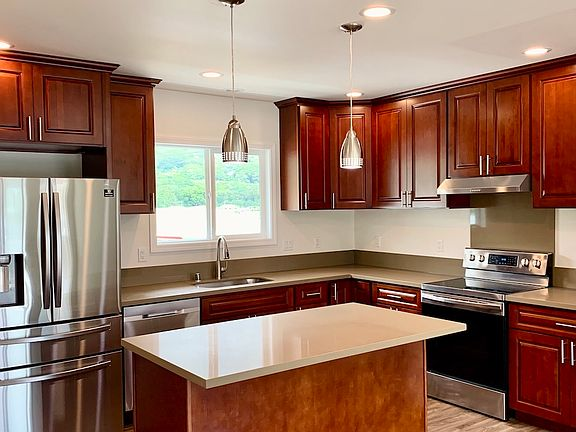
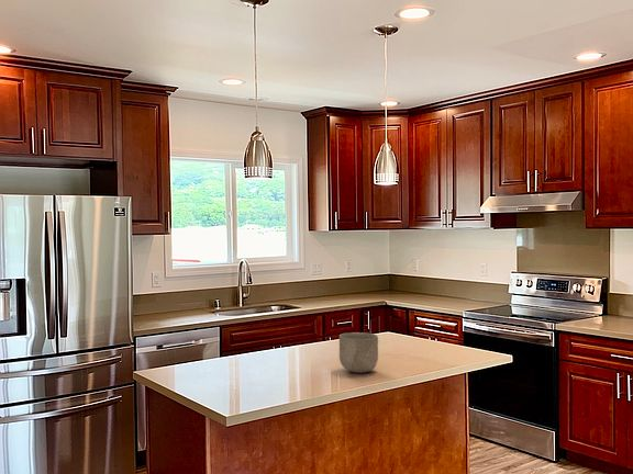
+ bowl (358, 352)
